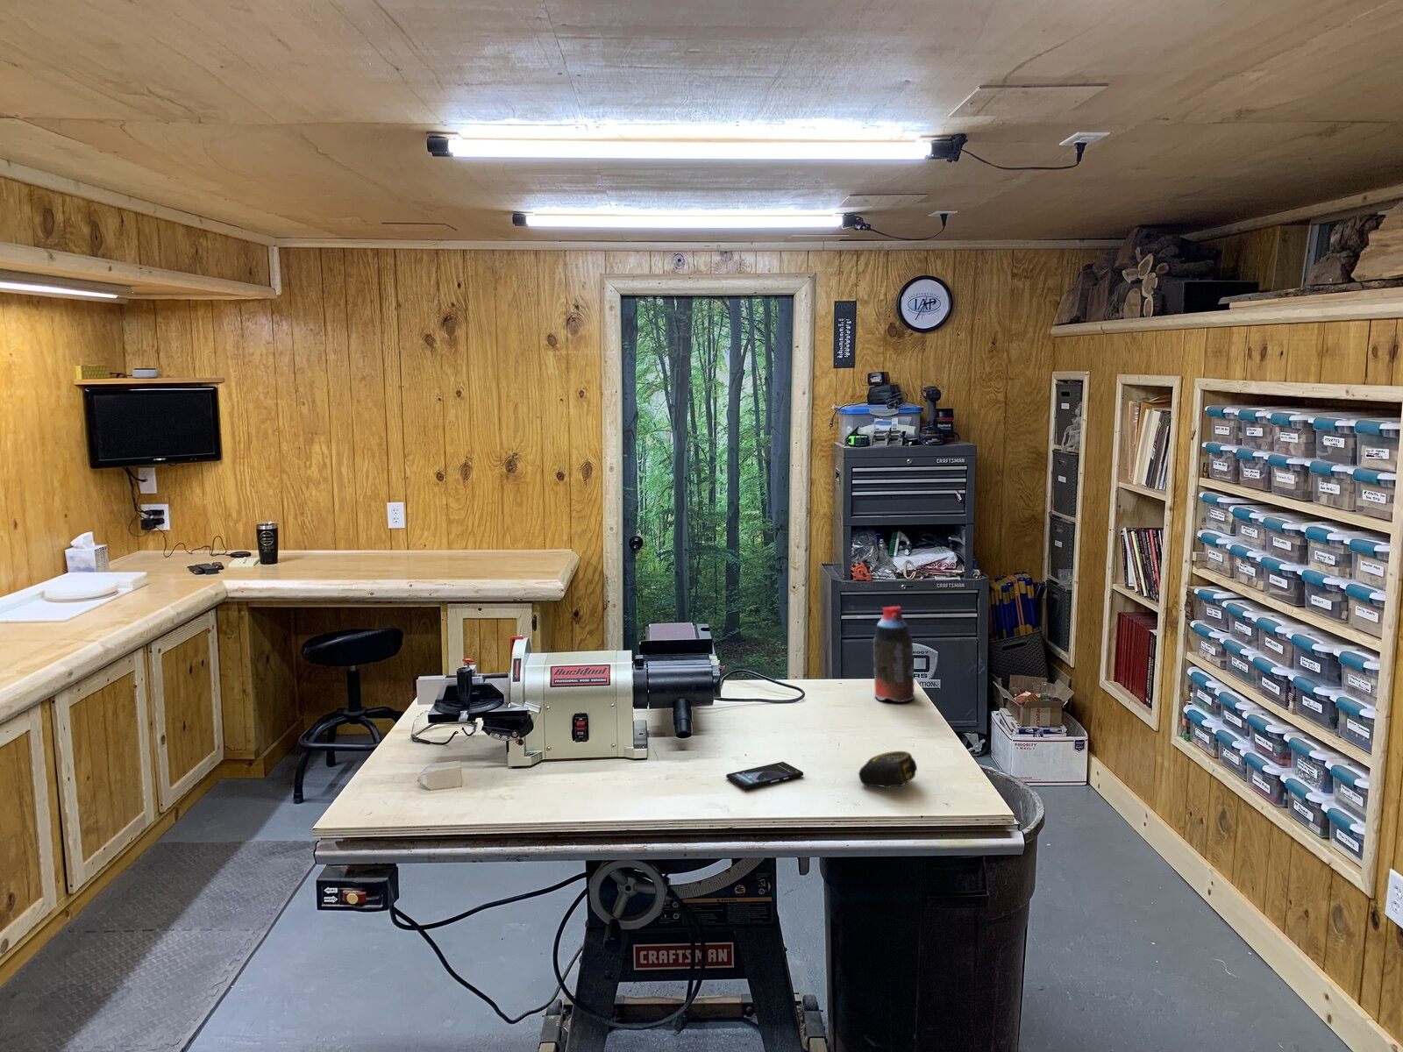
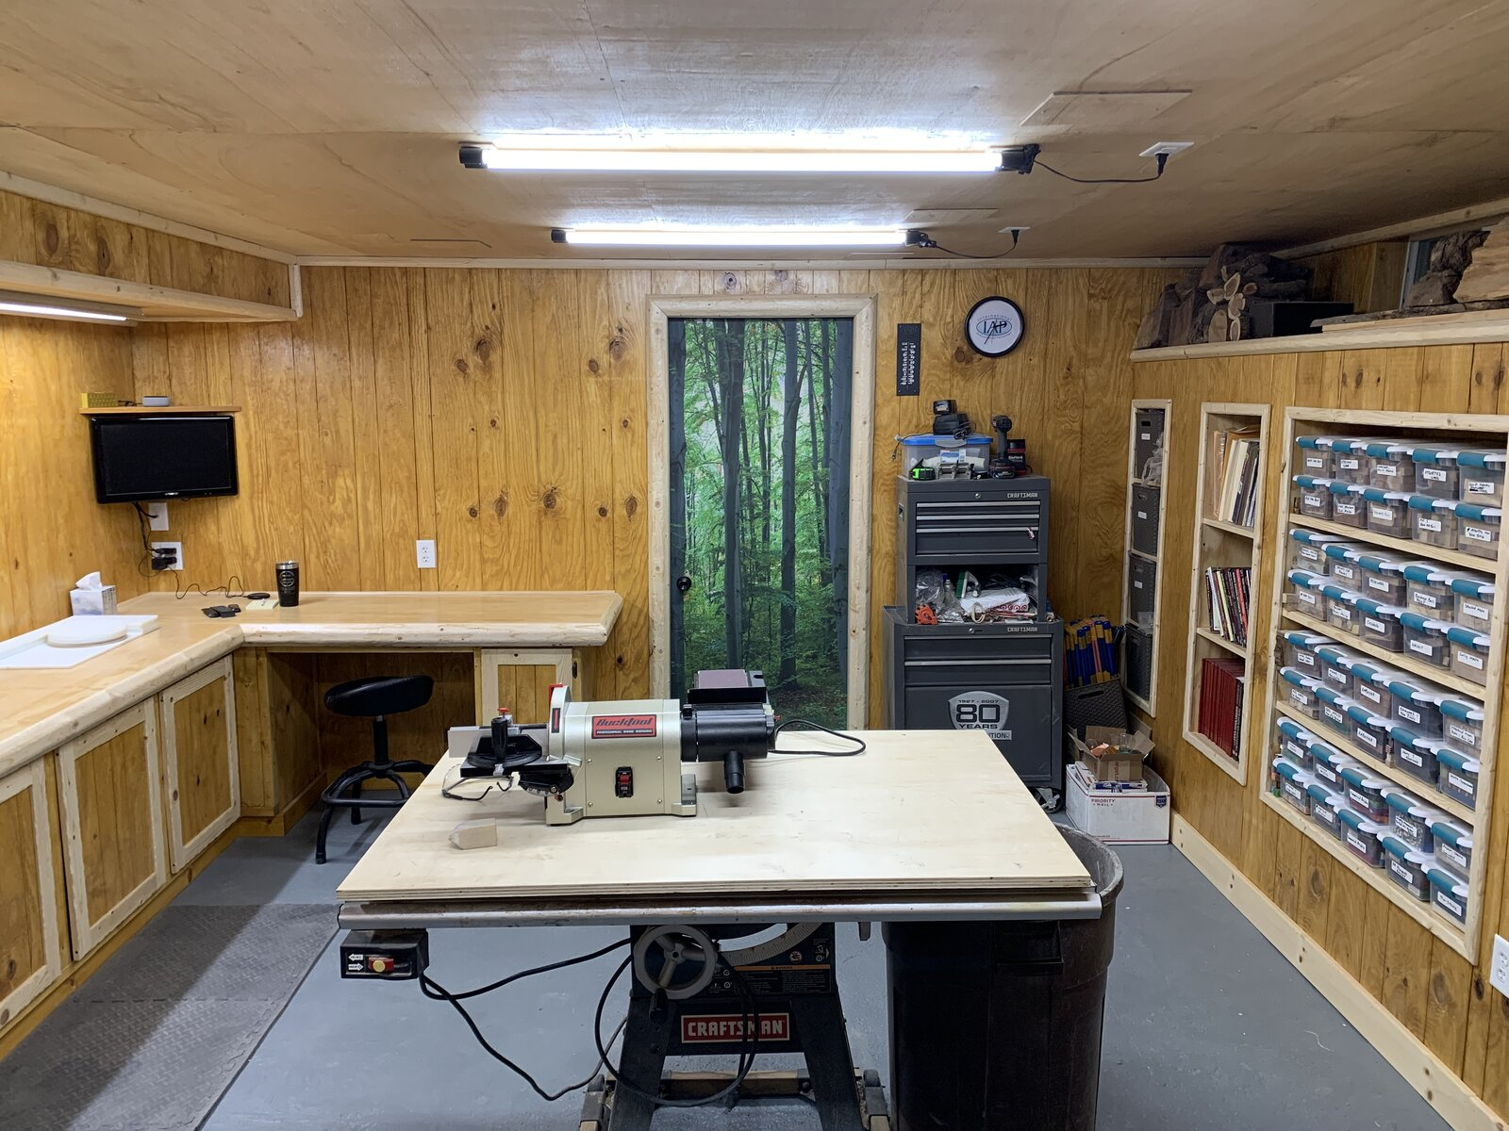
- smartphone (764, 775)
- tape measure (888, 770)
- bottle (895, 651)
